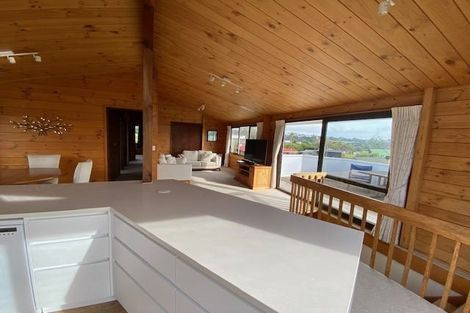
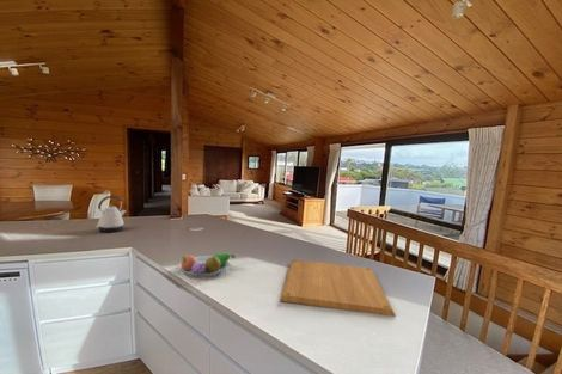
+ fruit bowl (206, 259)
+ kettle (111, 213)
+ chopping board (332, 281)
